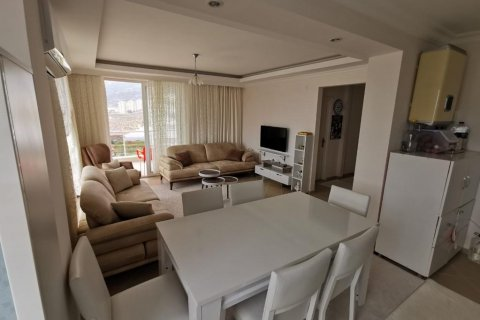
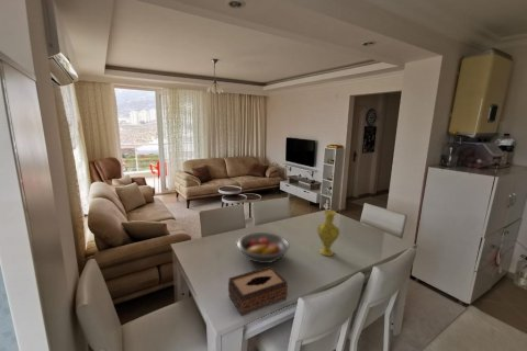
+ vase (327, 231)
+ fruit bowl (262, 248)
+ tissue box (257, 288)
